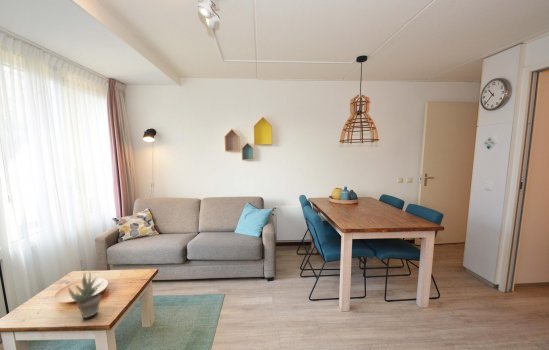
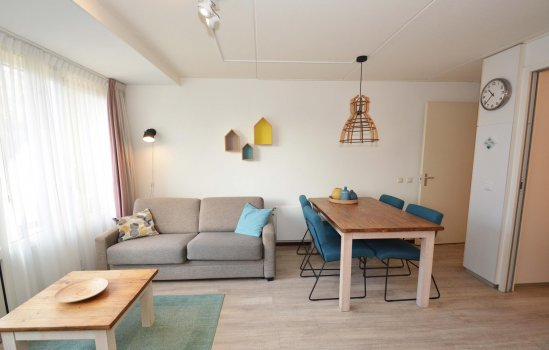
- succulent plant (89, 290)
